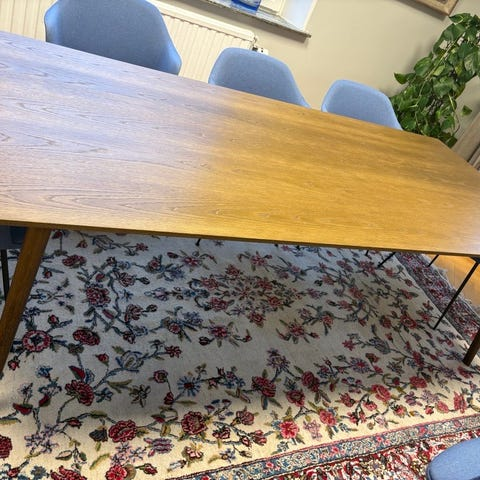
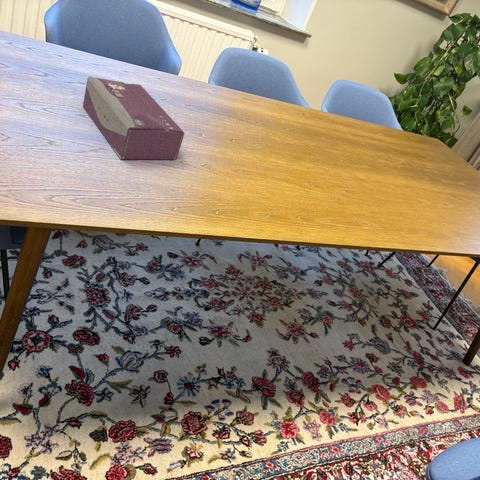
+ tissue box (132, 117)
